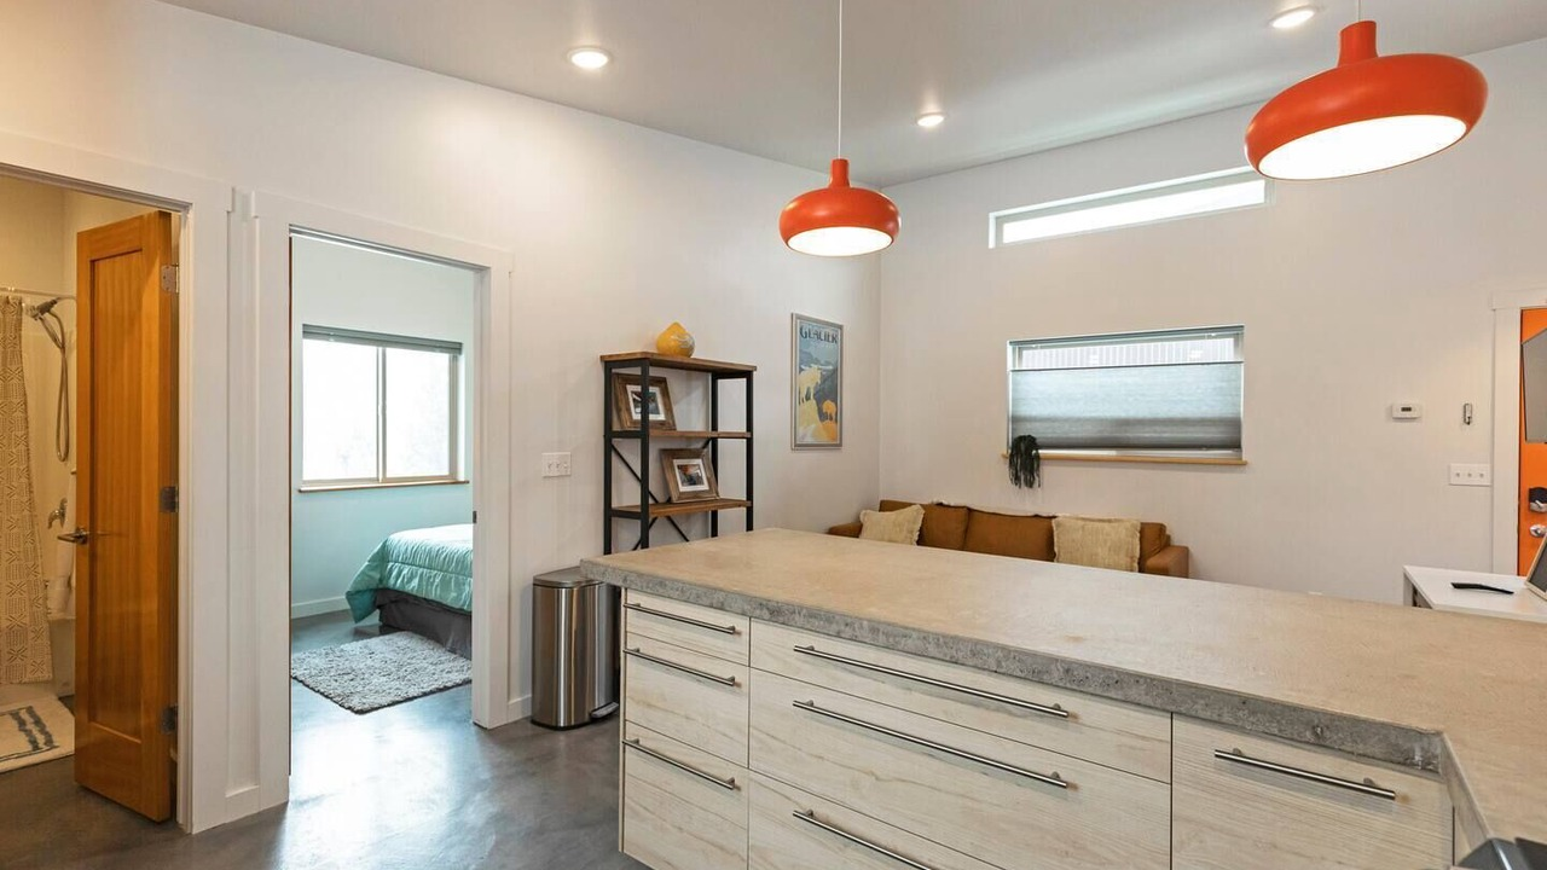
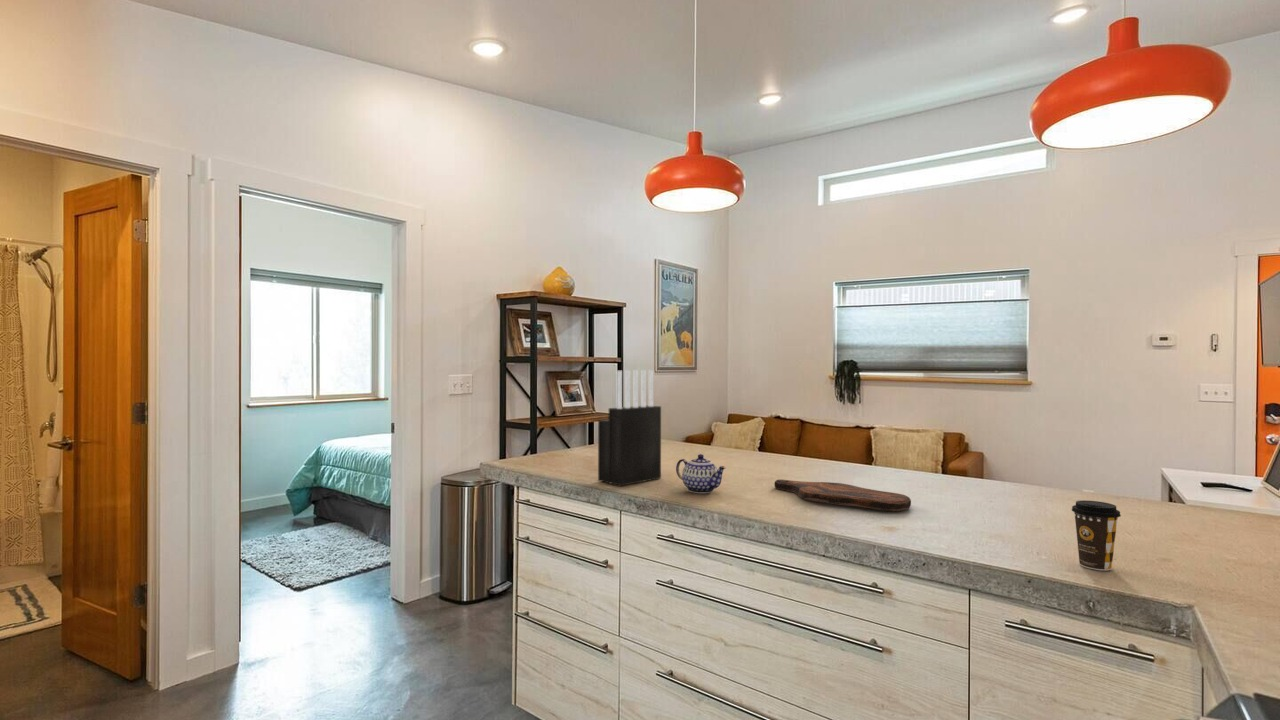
+ coffee cup (1095, 535)
+ teapot (700, 472)
+ knife block (627, 424)
+ cutting board (834, 493)
